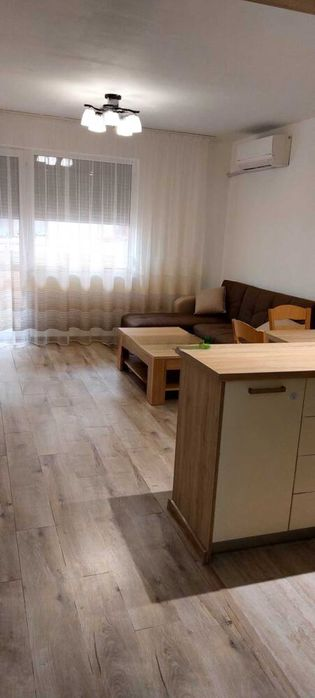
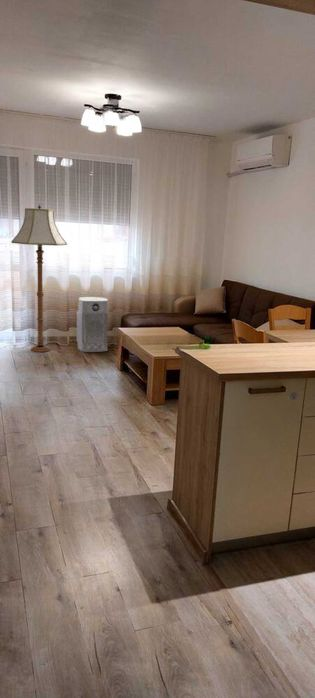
+ air purifier (92, 323)
+ floor lamp (39, 279)
